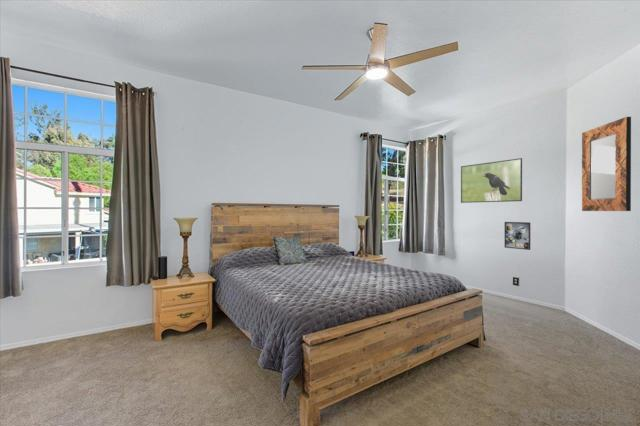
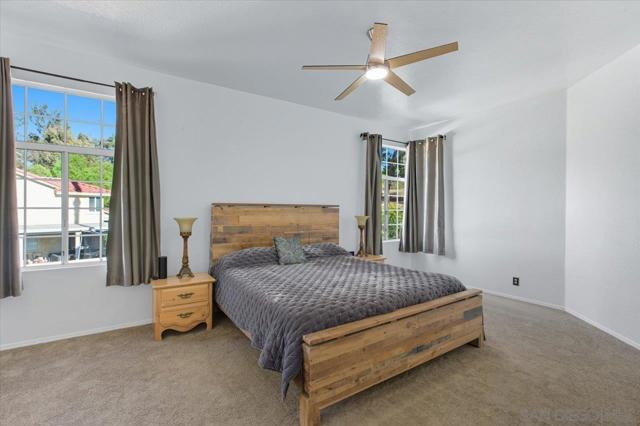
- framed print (517, 235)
- home mirror (603, 168)
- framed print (489, 182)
